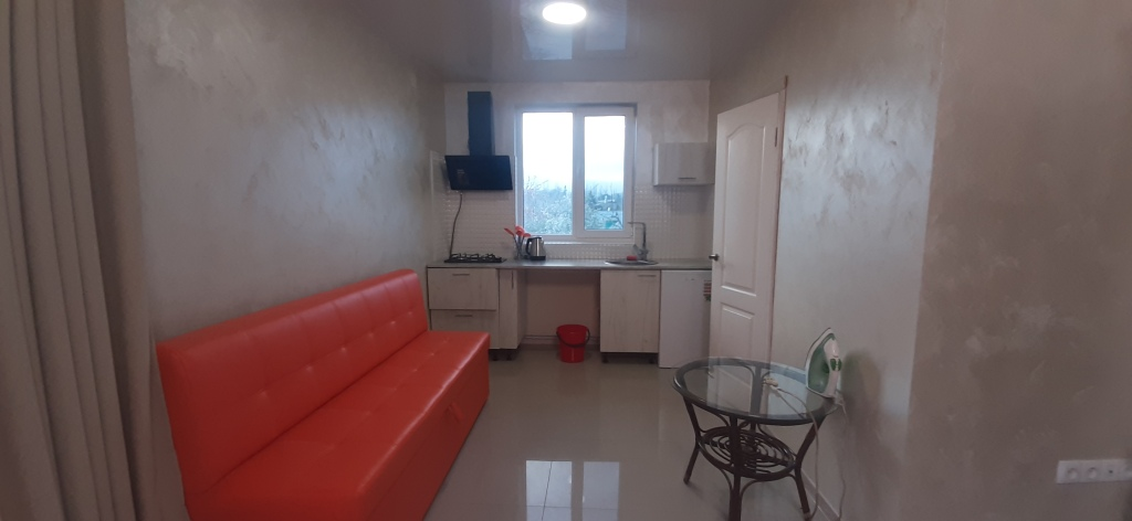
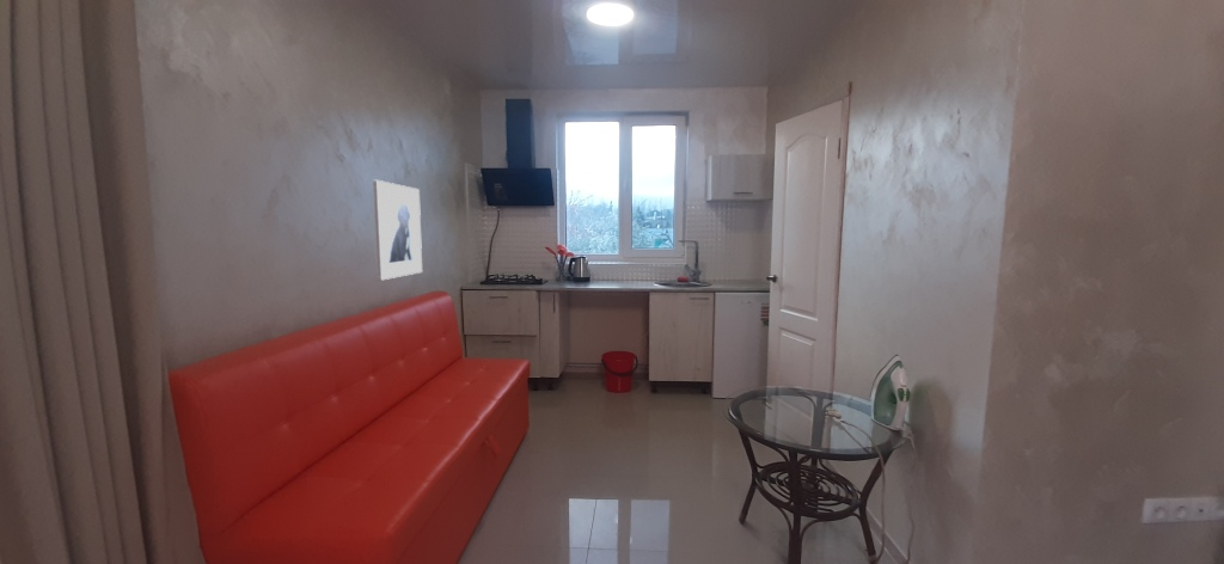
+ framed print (399, 231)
